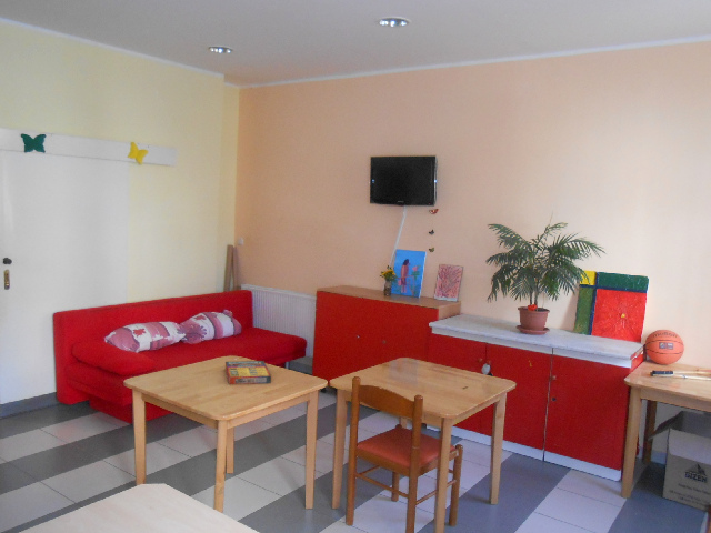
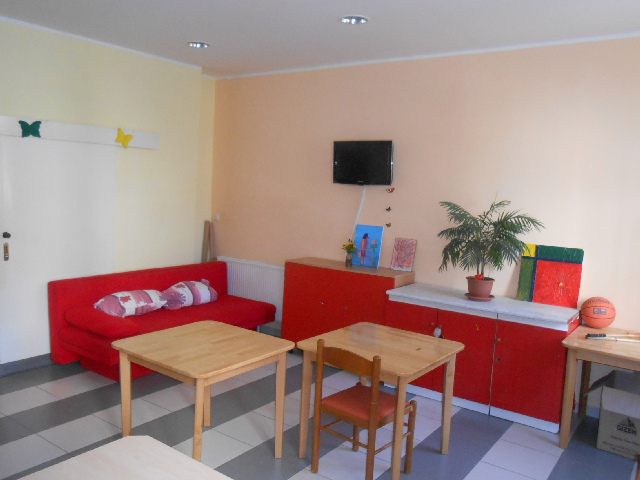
- game compilation box (247, 372)
